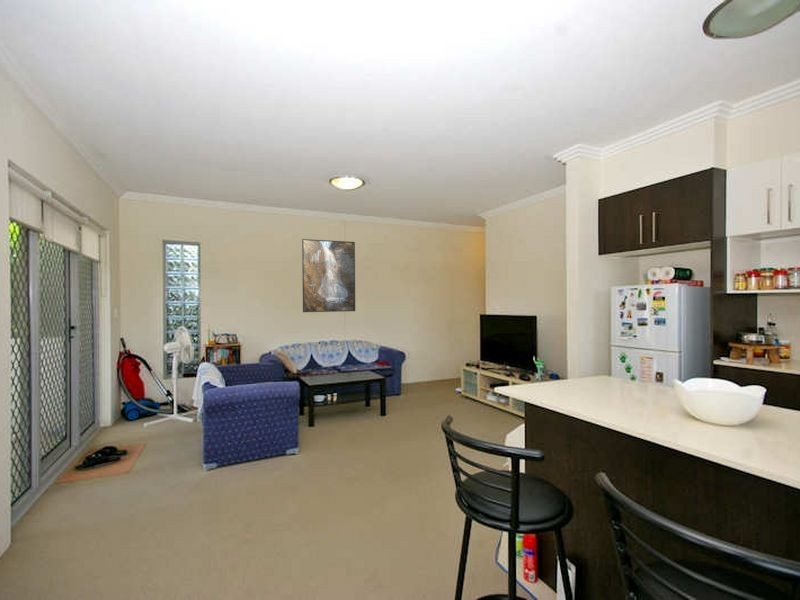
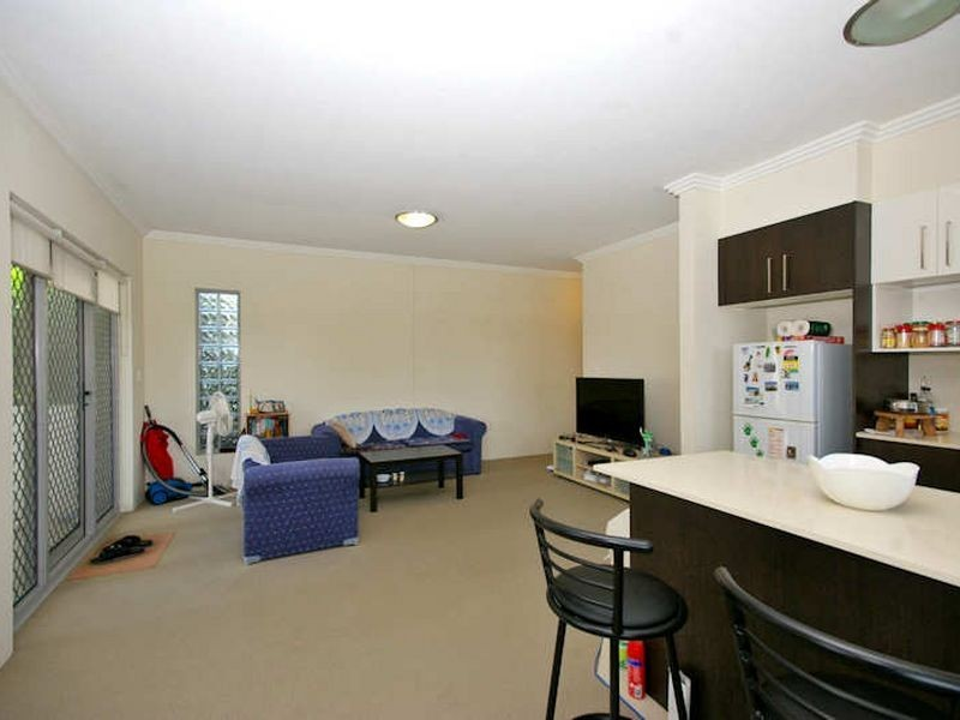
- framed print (329, 276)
